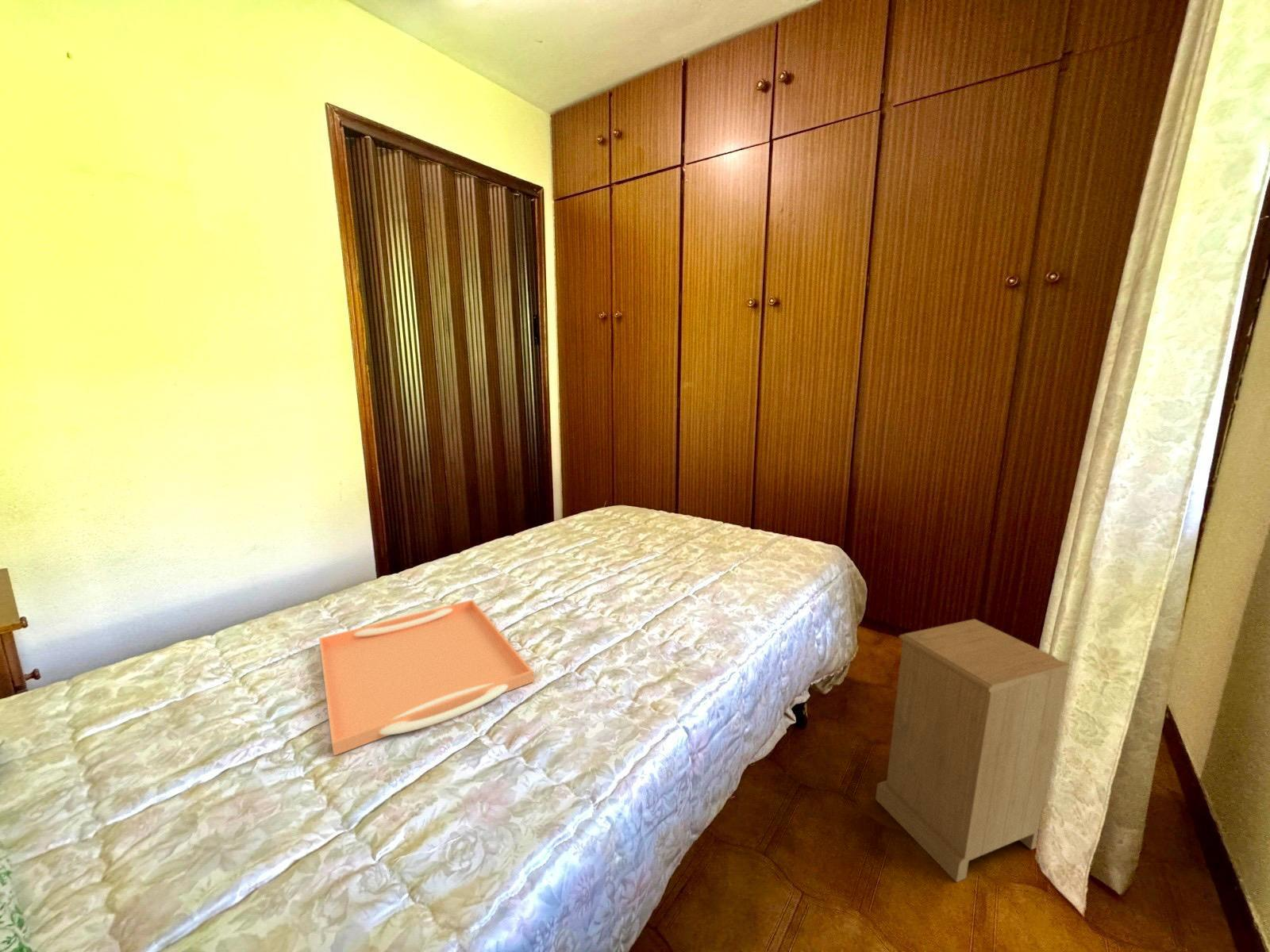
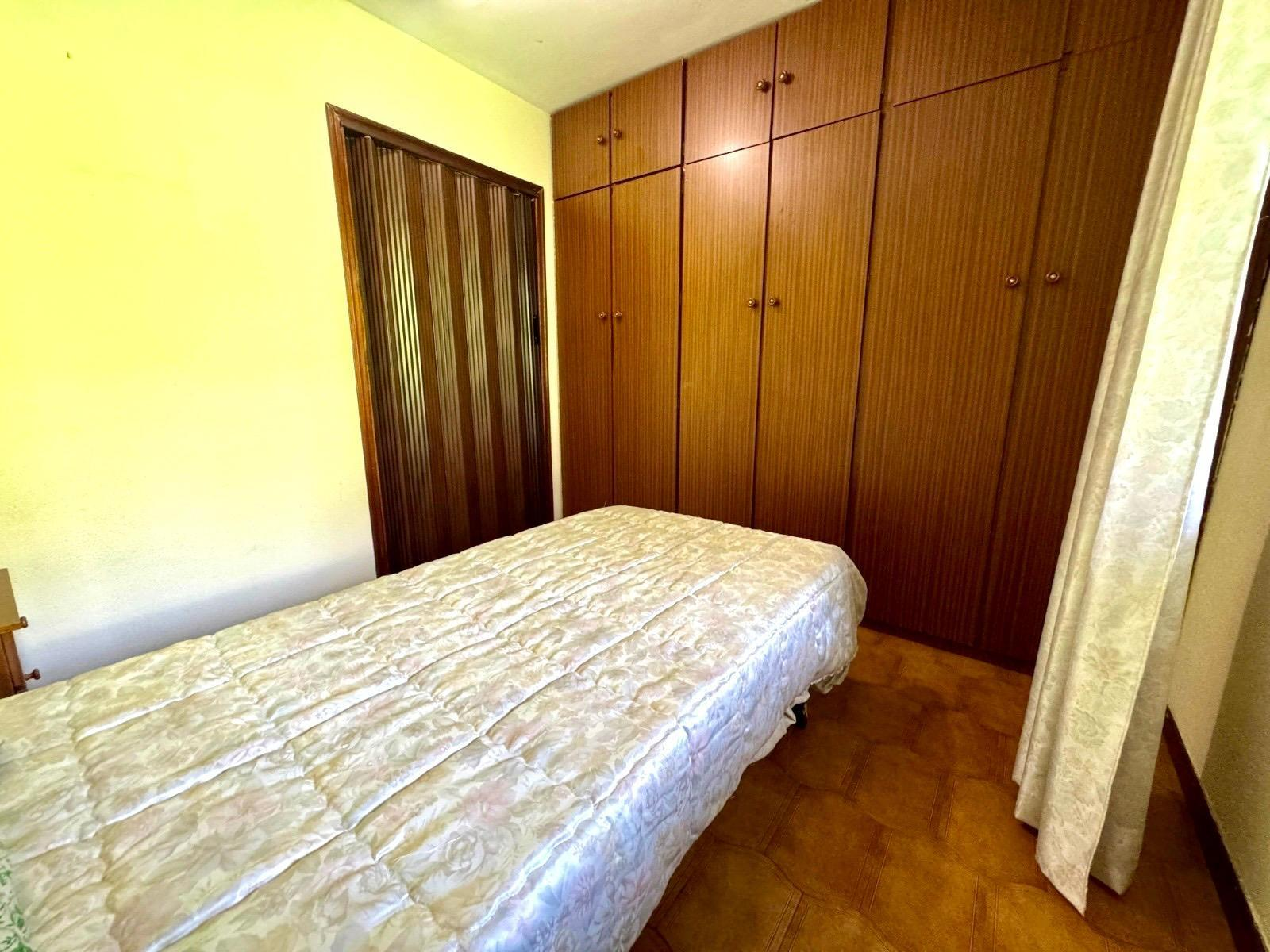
- serving tray (420, 658)
- nightstand (965, 737)
